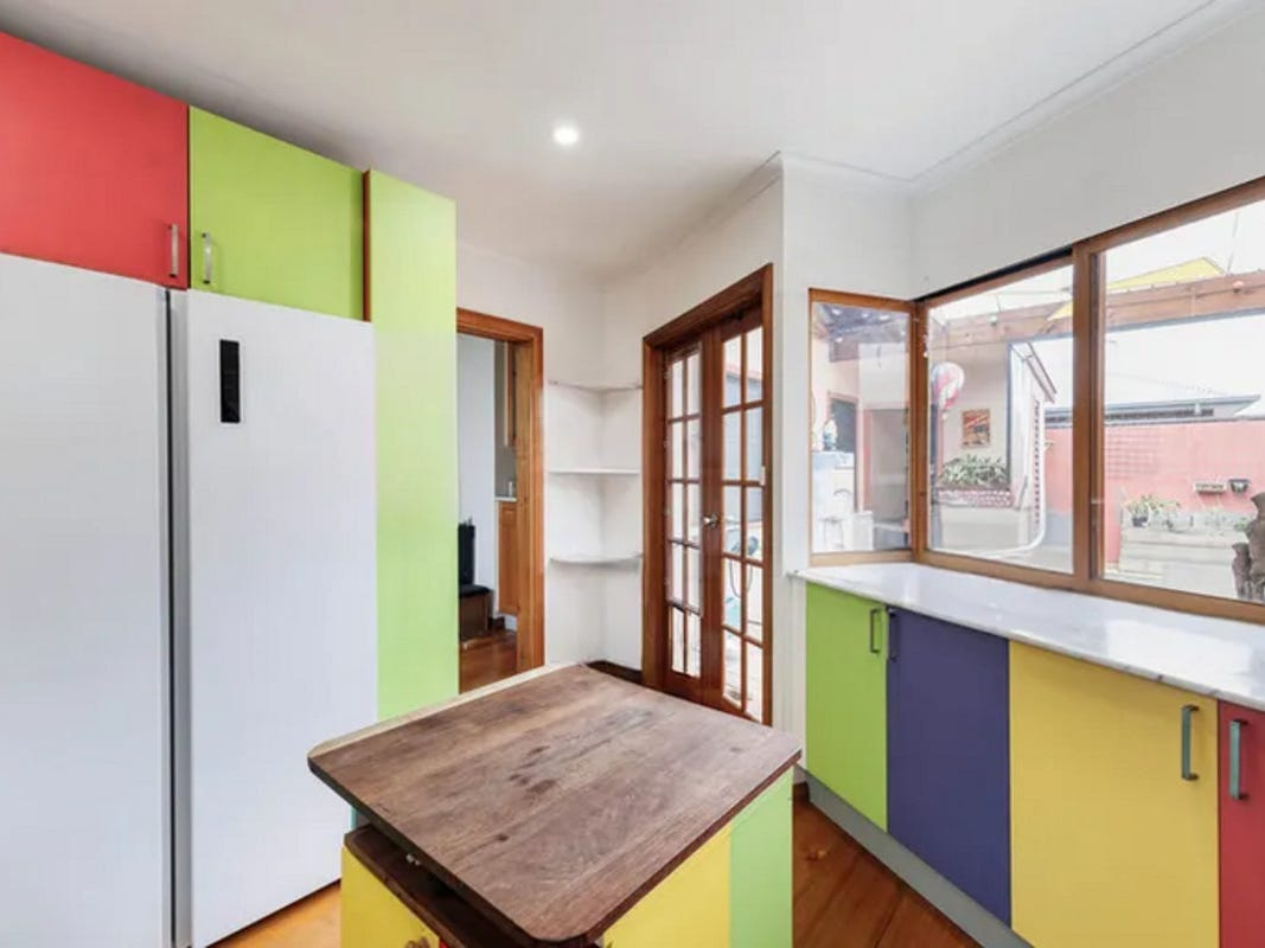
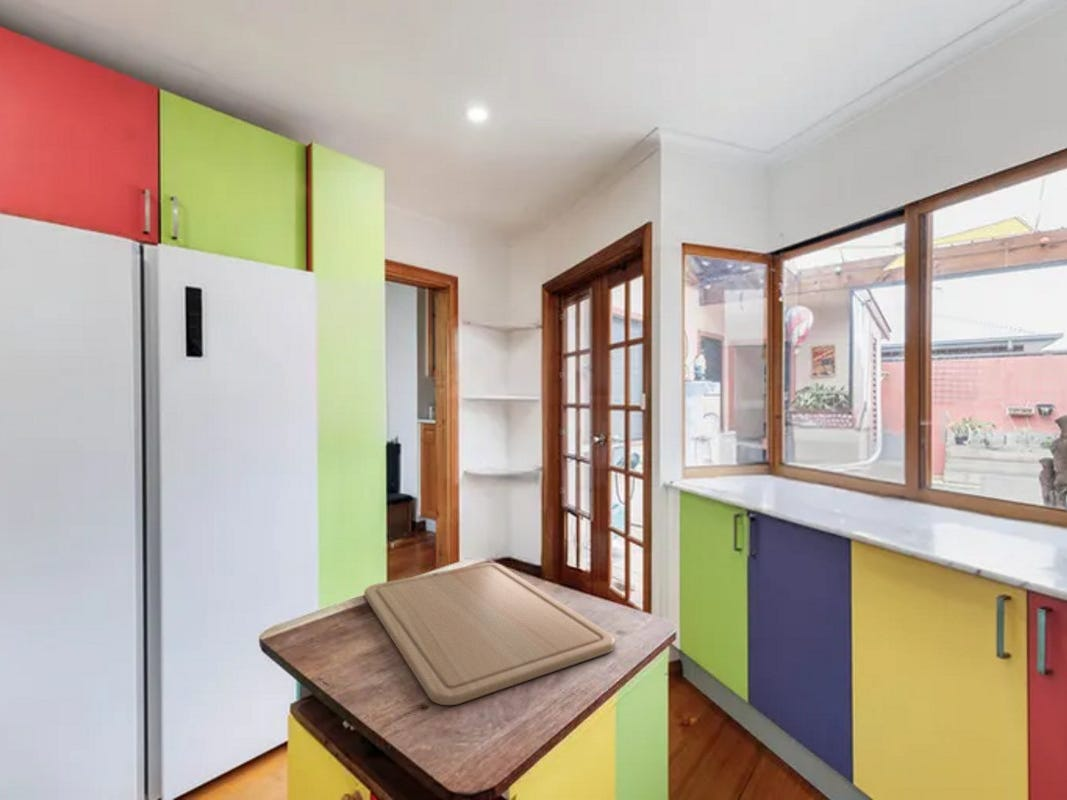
+ chopping board (475, 613)
